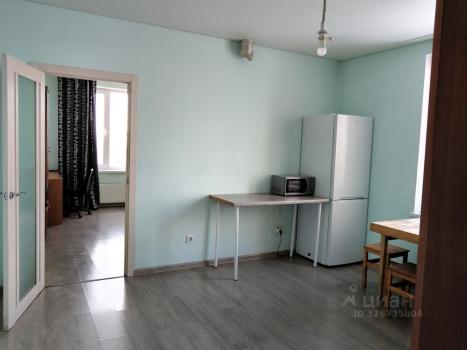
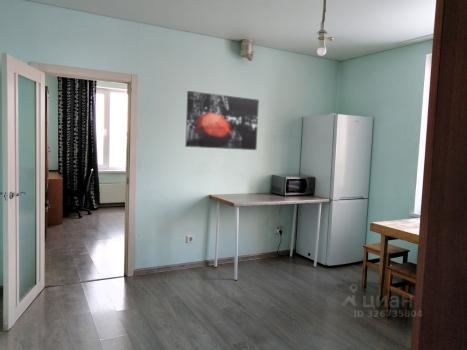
+ wall art (223, 122)
